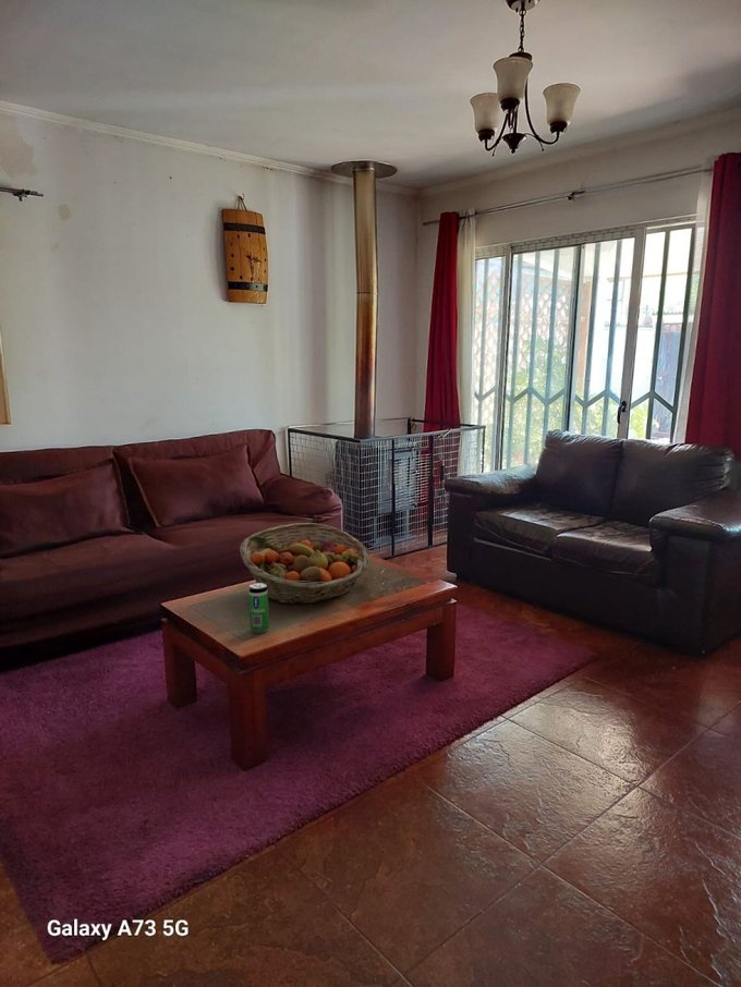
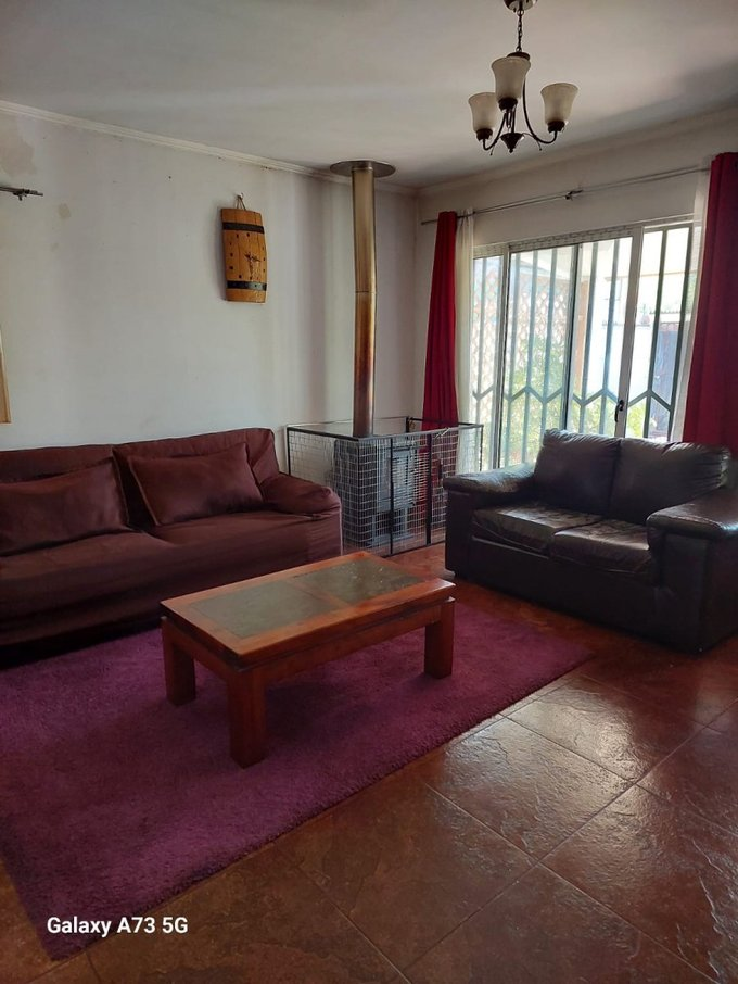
- fruit basket (305, 562)
- beverage can (258, 608)
